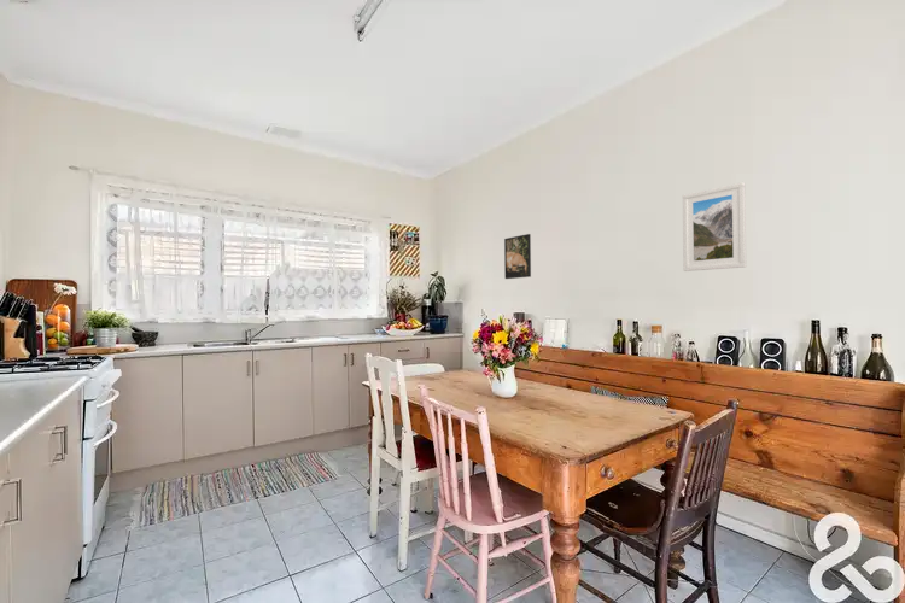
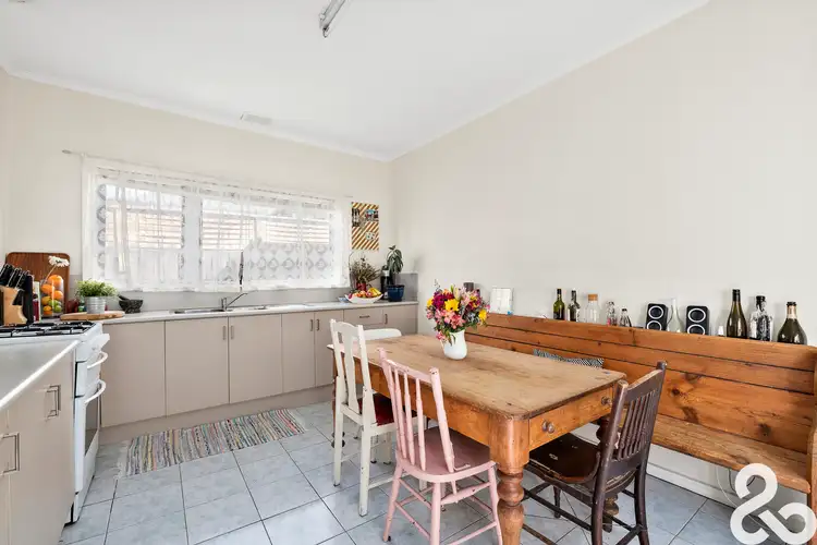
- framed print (712, 229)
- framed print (516, 257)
